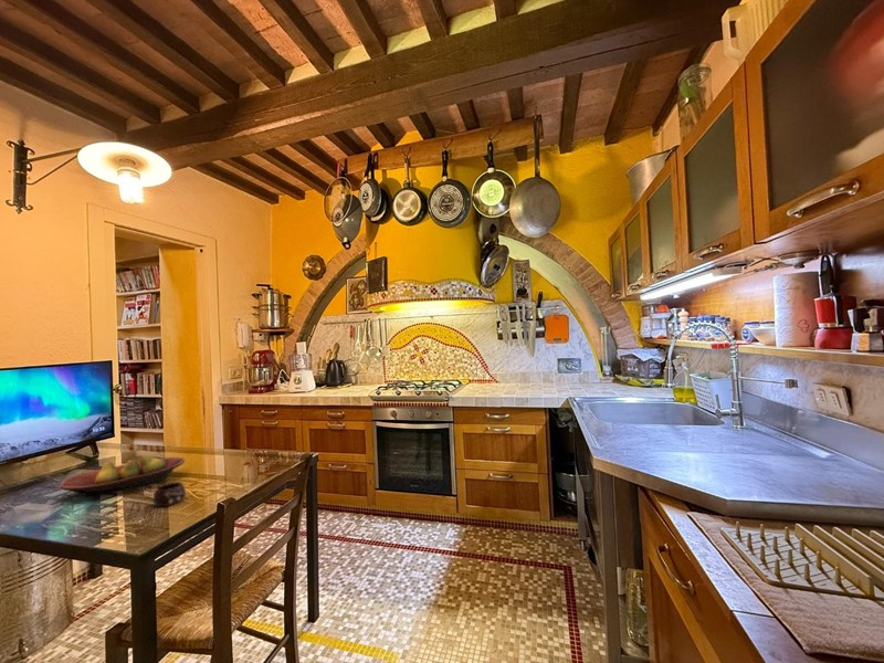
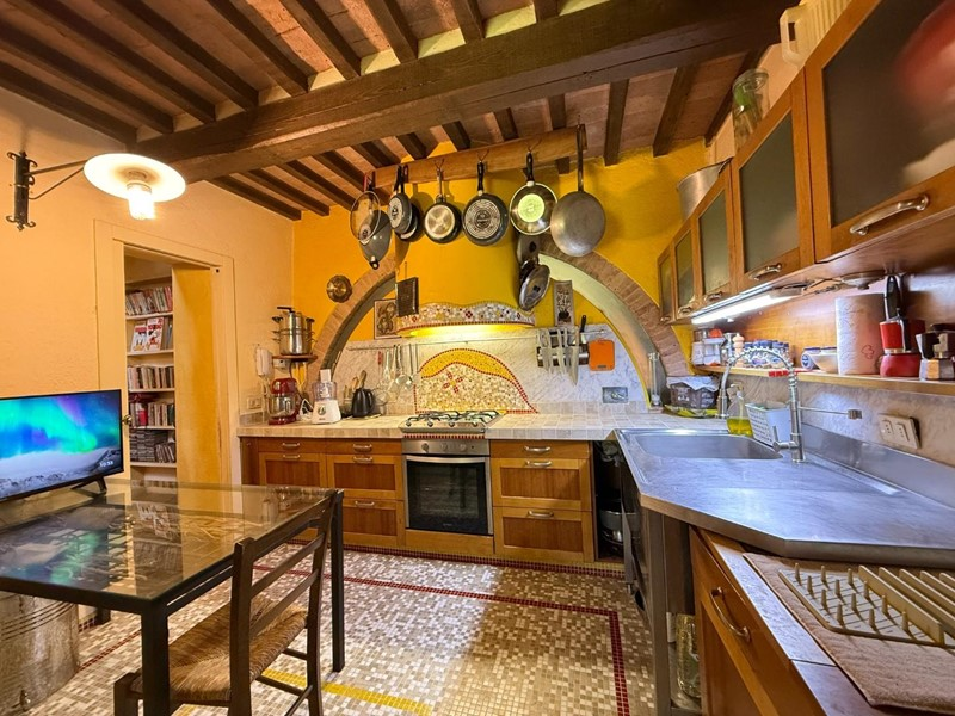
- fruit bowl (127, 472)
- mug (168, 493)
